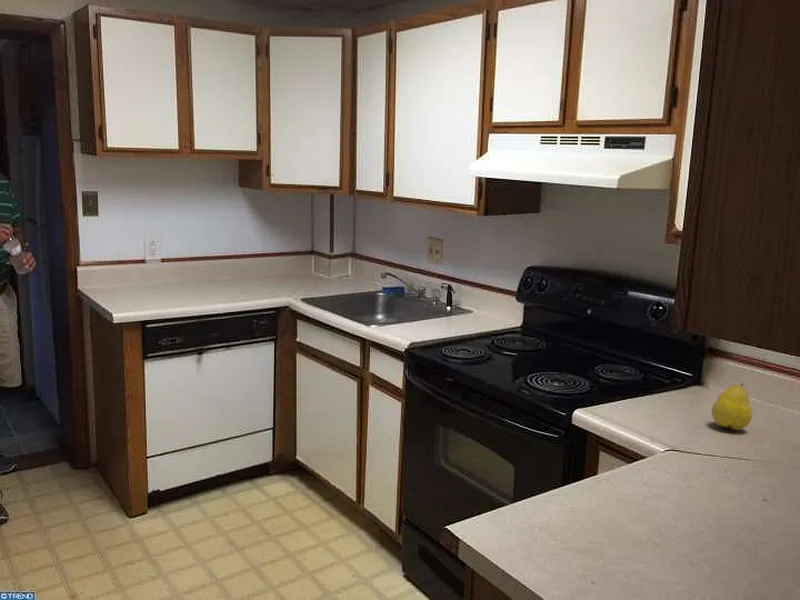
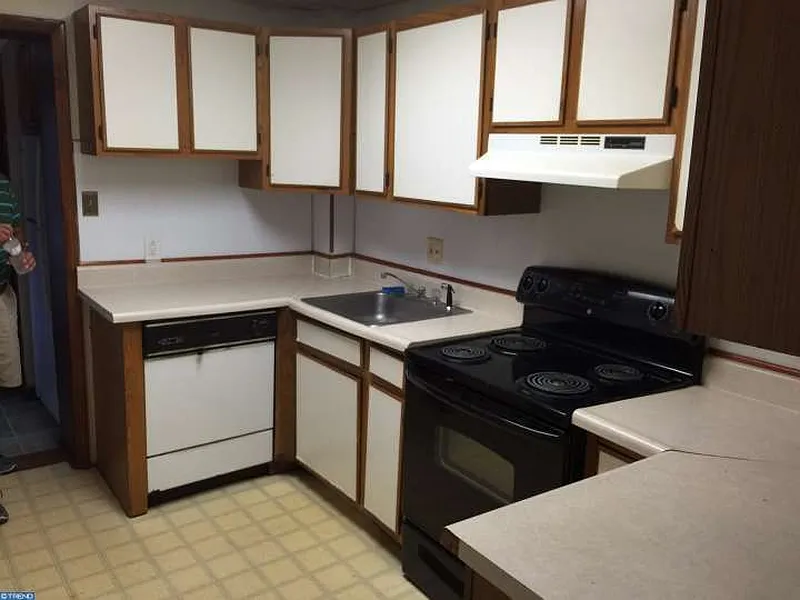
- fruit (732, 406)
